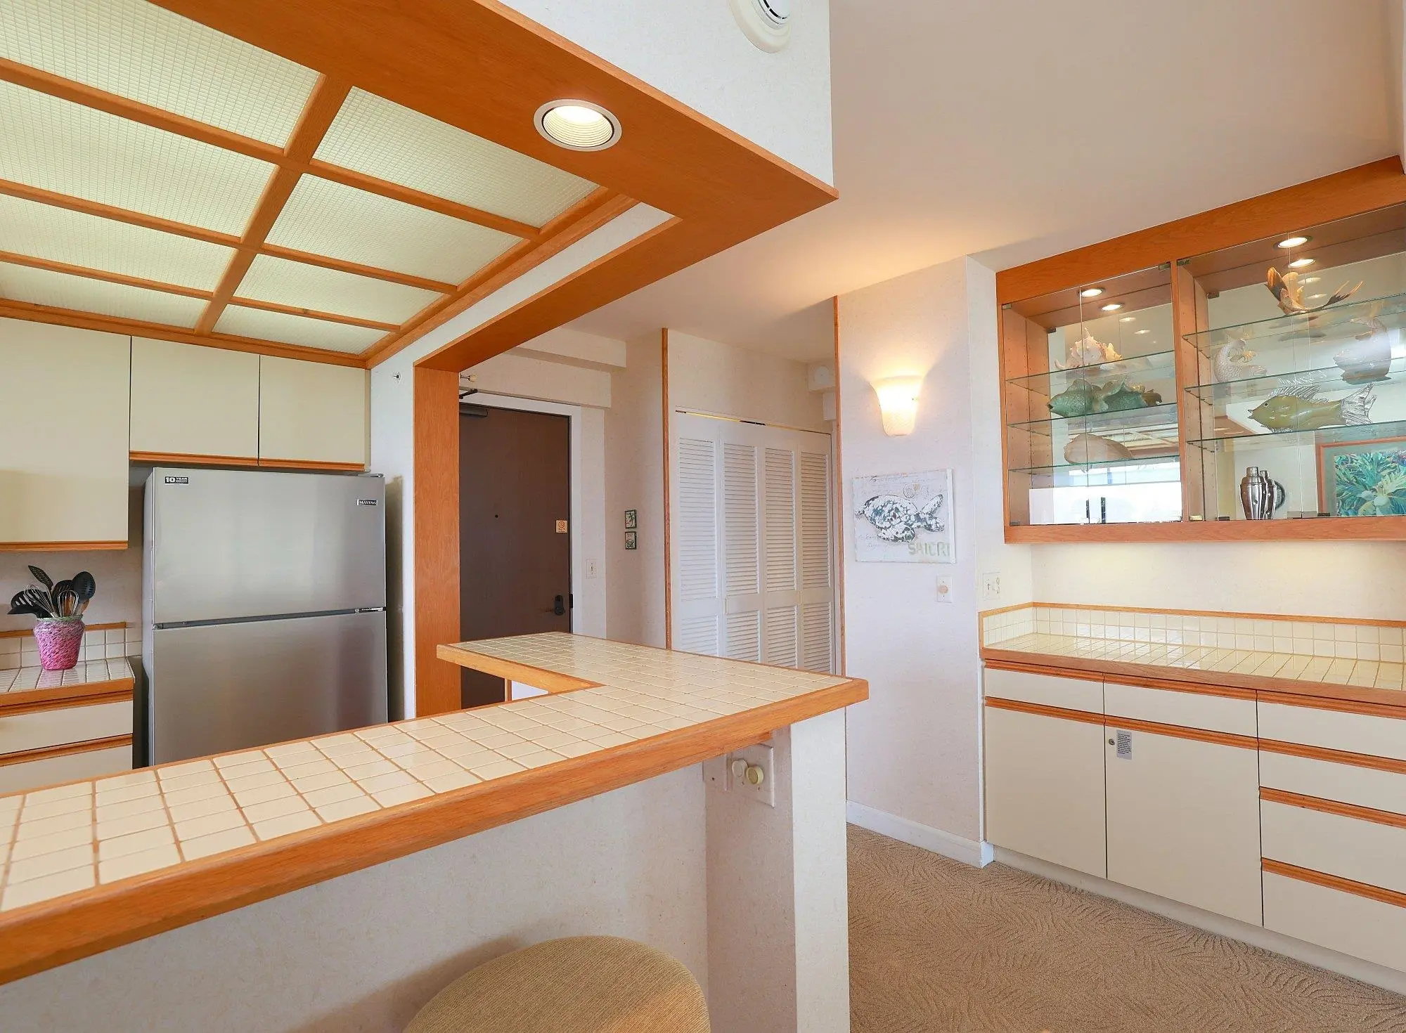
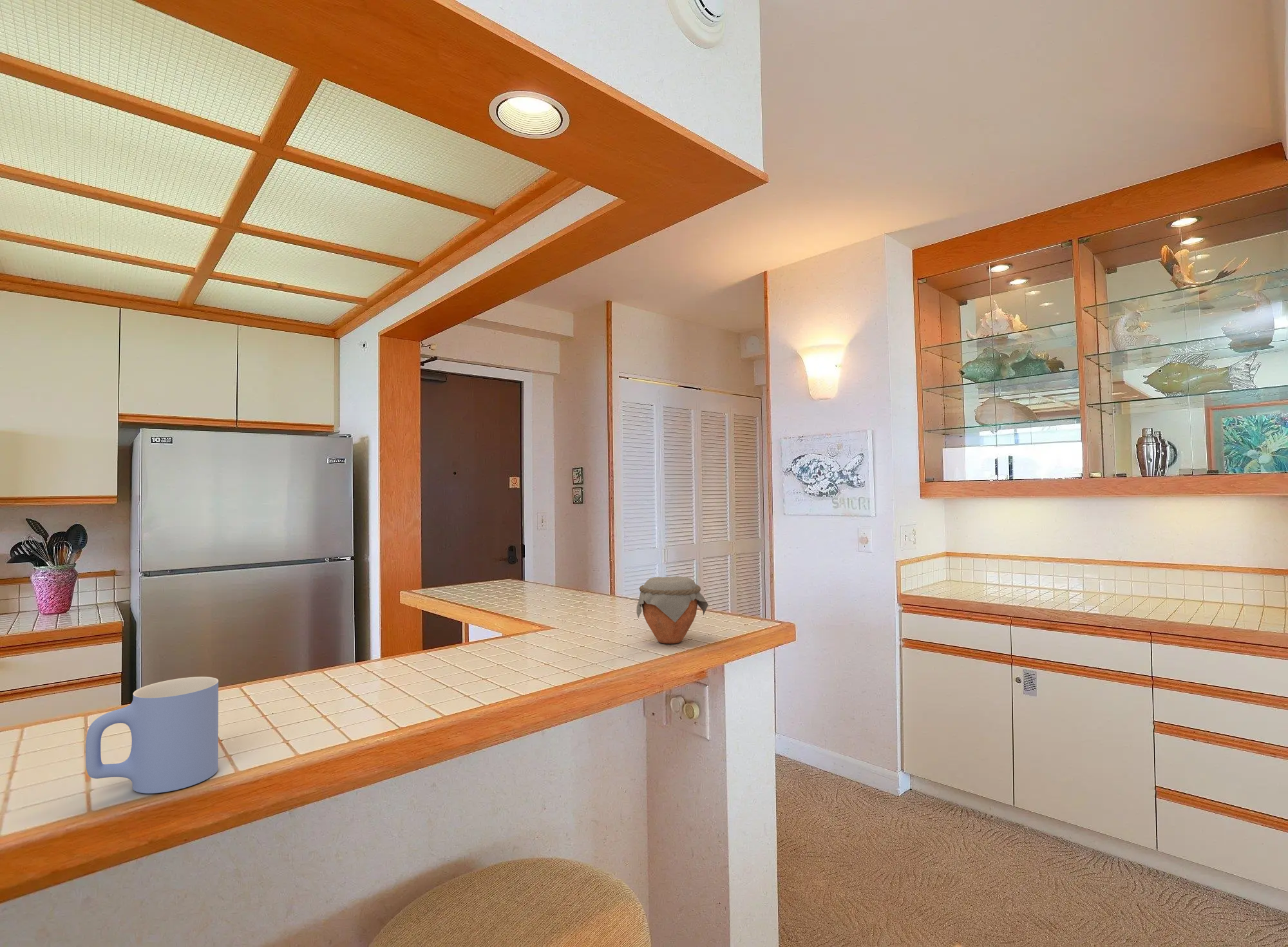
+ mug (156, 735)
+ jar (668, 609)
